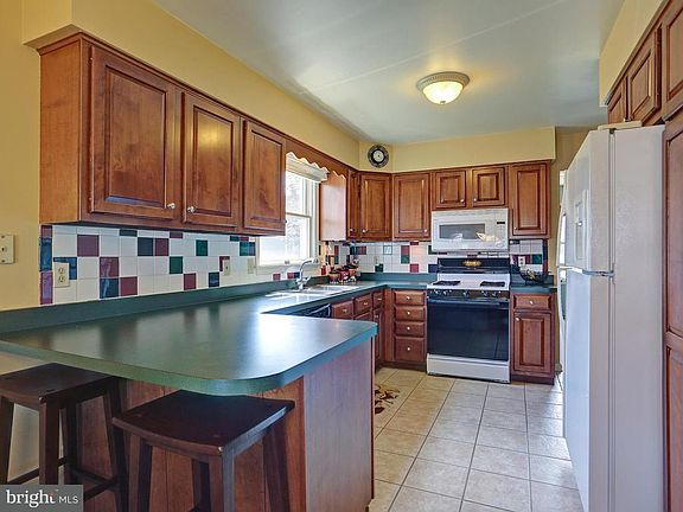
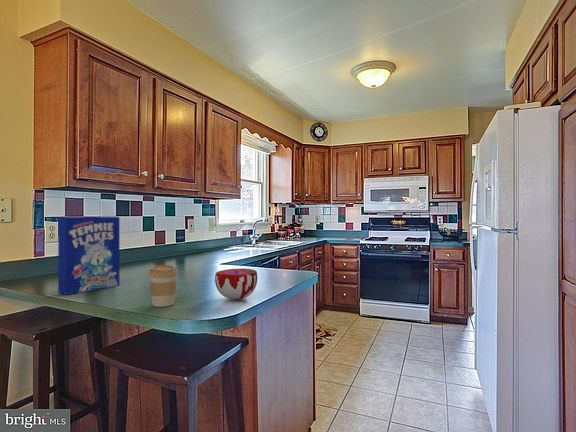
+ coffee cup (163, 285)
+ decorative bowl (236, 285)
+ cereal box (90, 252)
